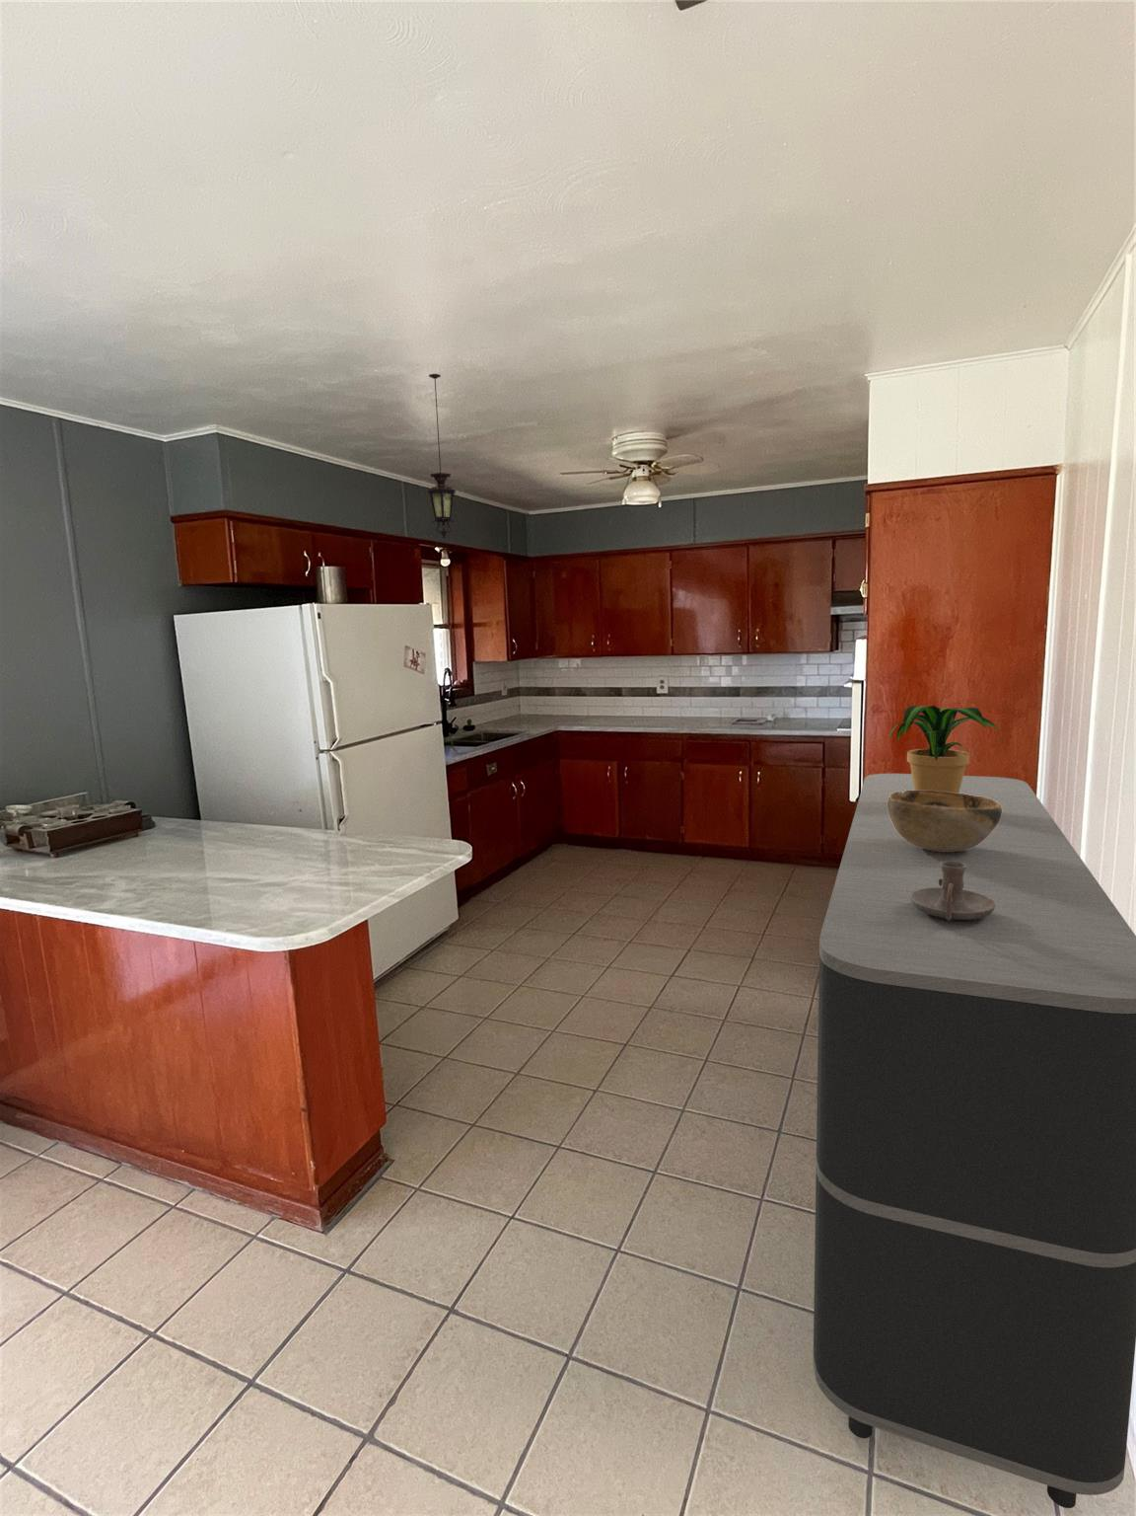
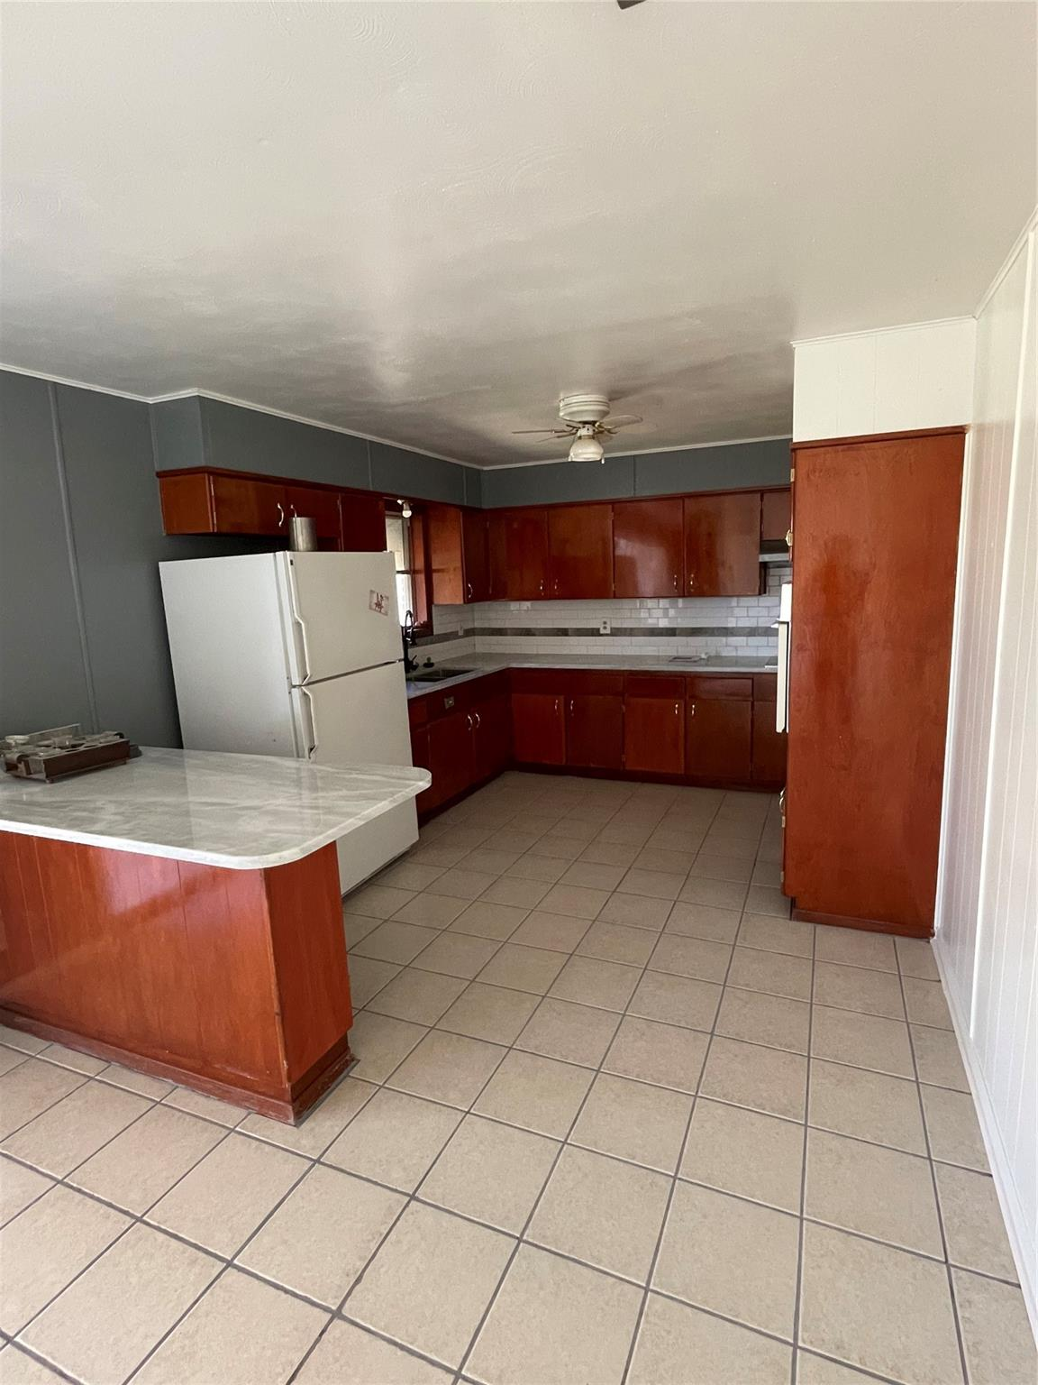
- hanging lantern (439, 458)
- potted plant (938, 754)
- decorative bowl (941, 821)
- sideboard (946, 1011)
- candle holder (951, 891)
